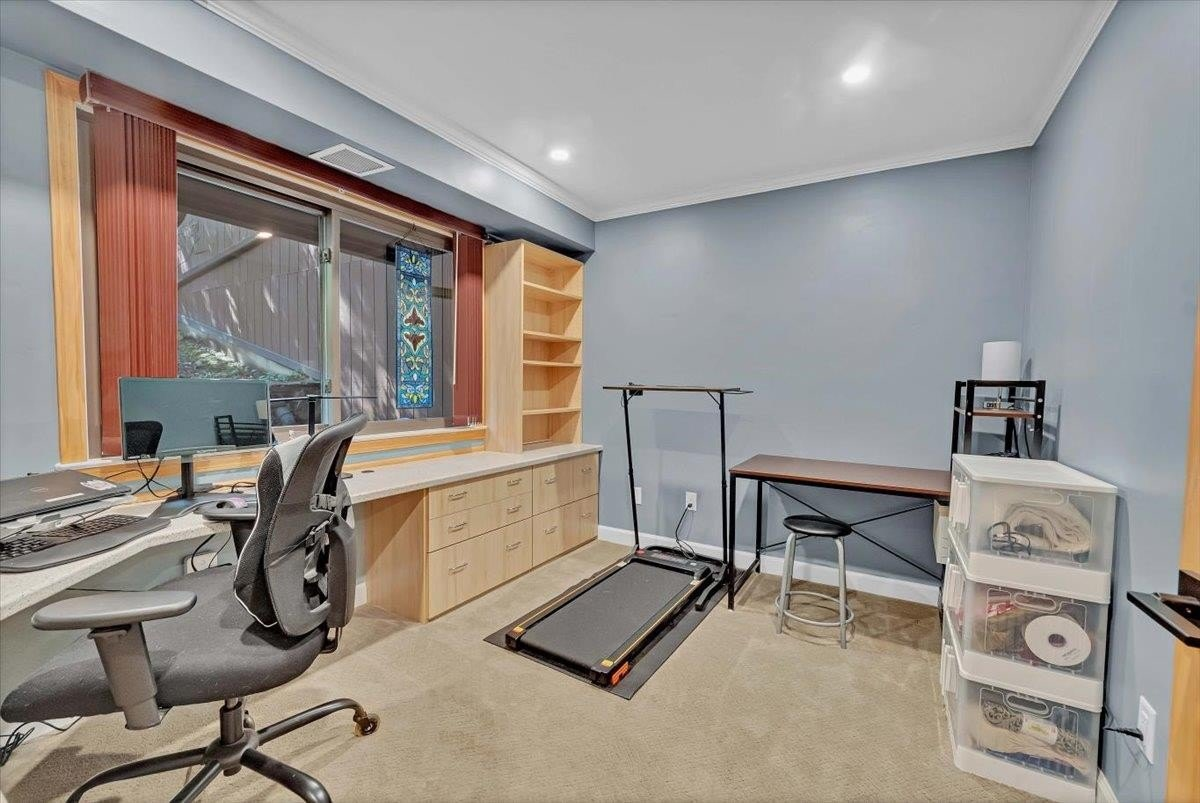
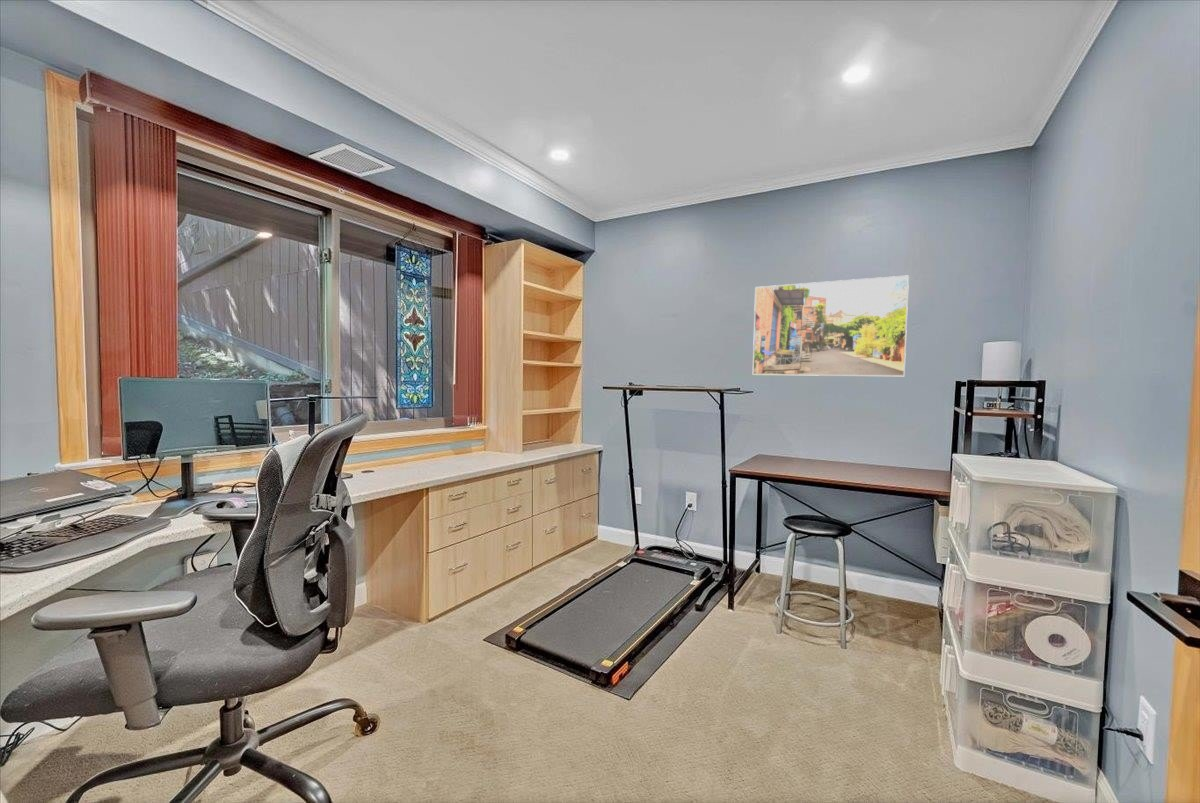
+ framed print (825, 328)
